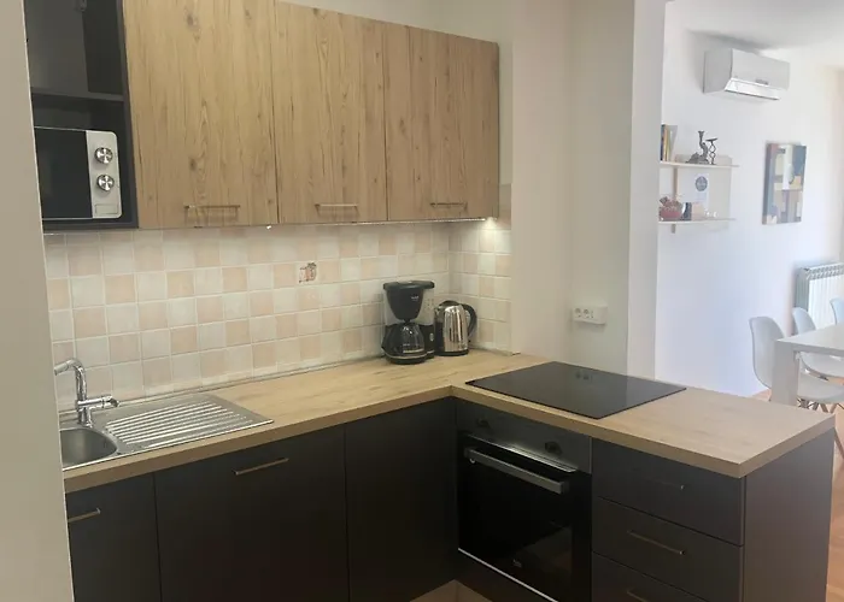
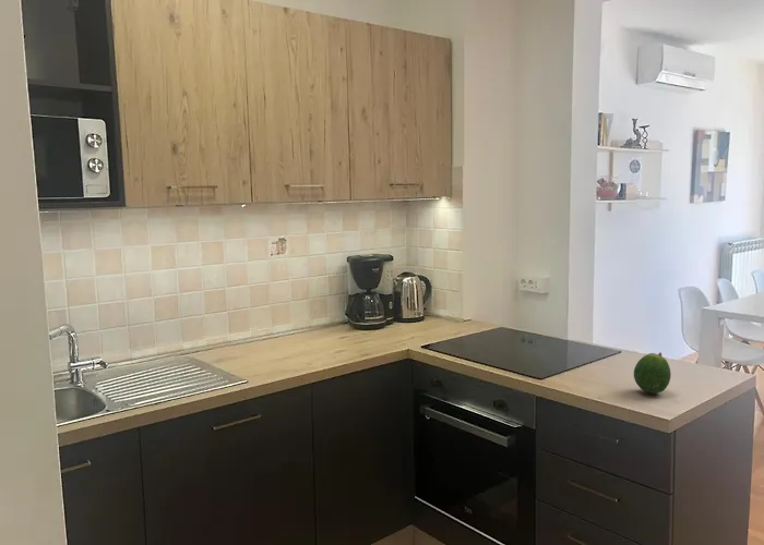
+ fruit (652, 372)
